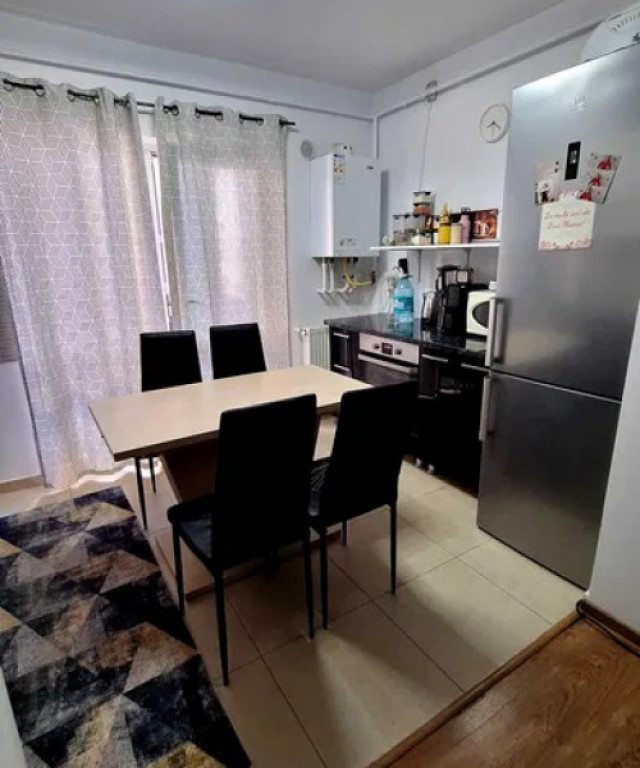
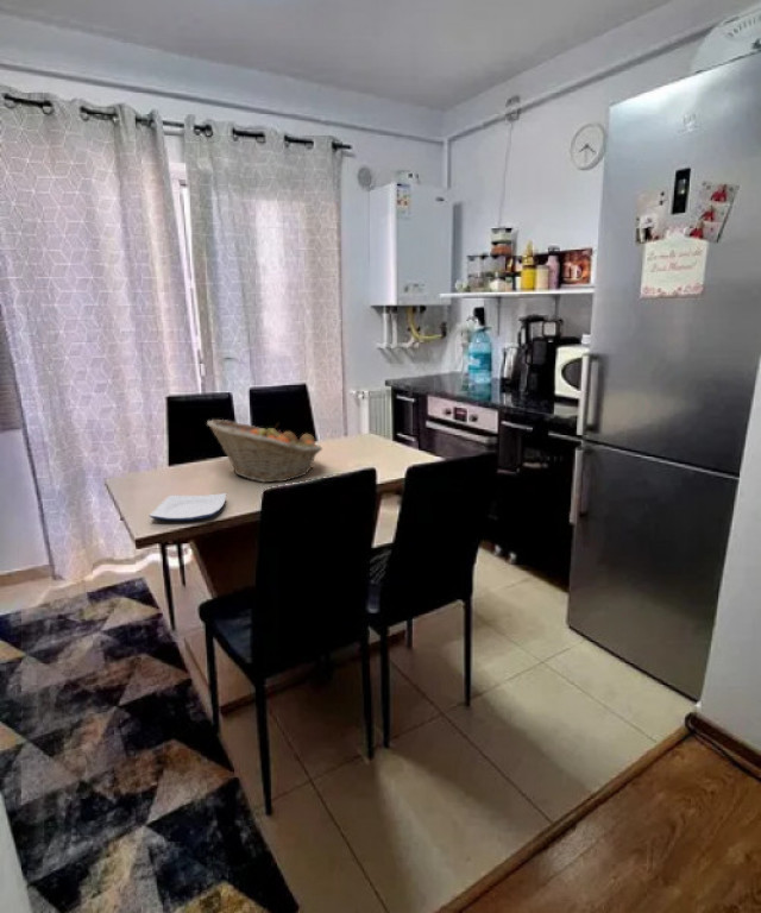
+ fruit basket (264, 445)
+ plate (190, 508)
